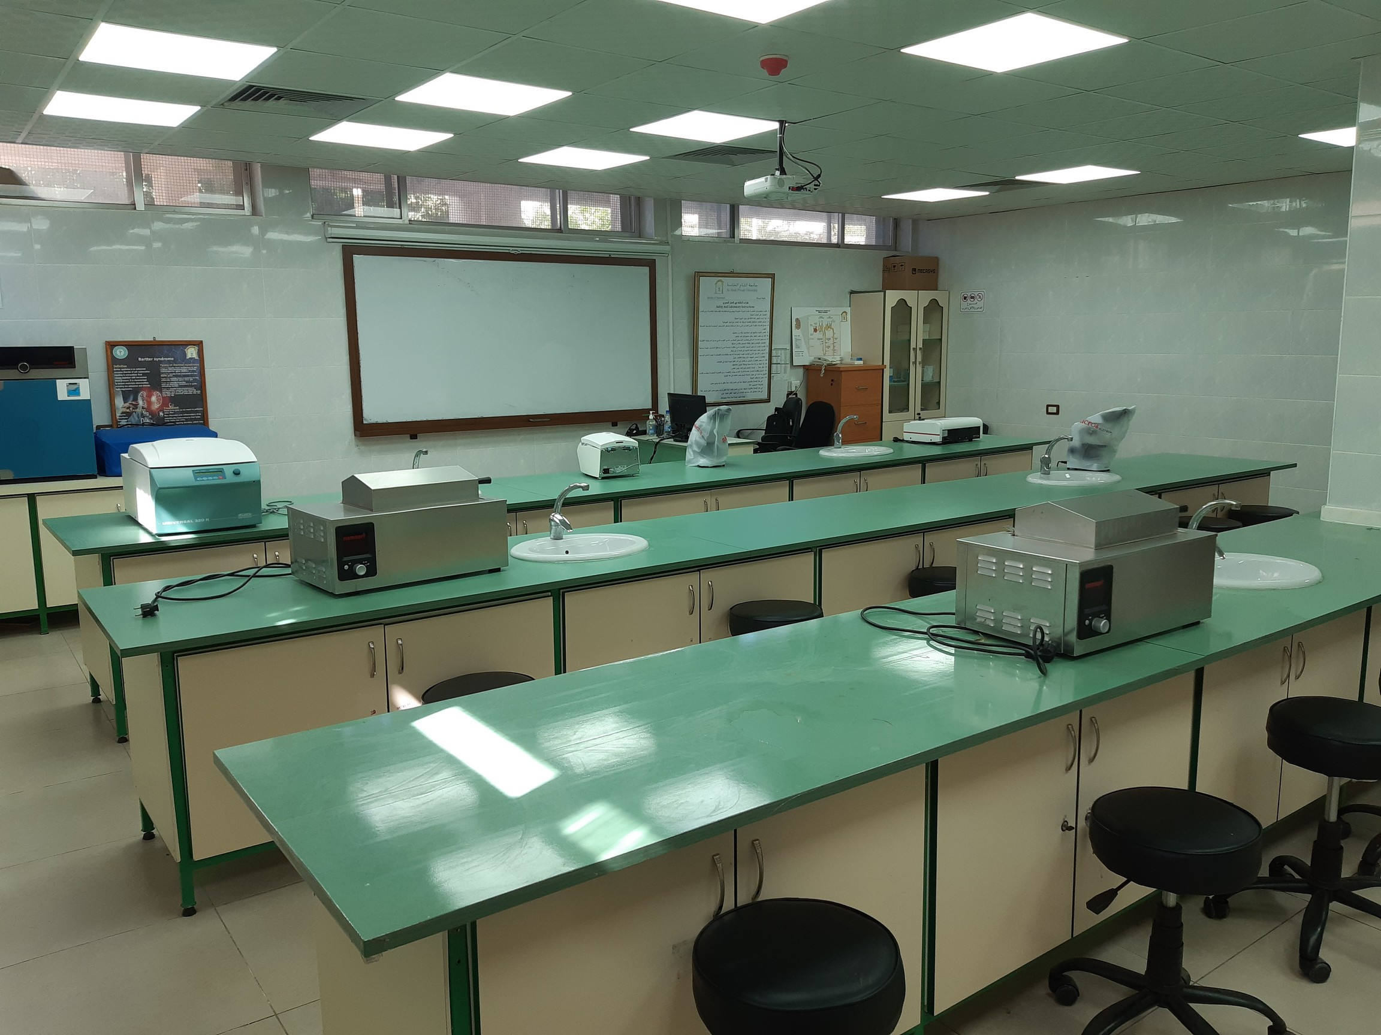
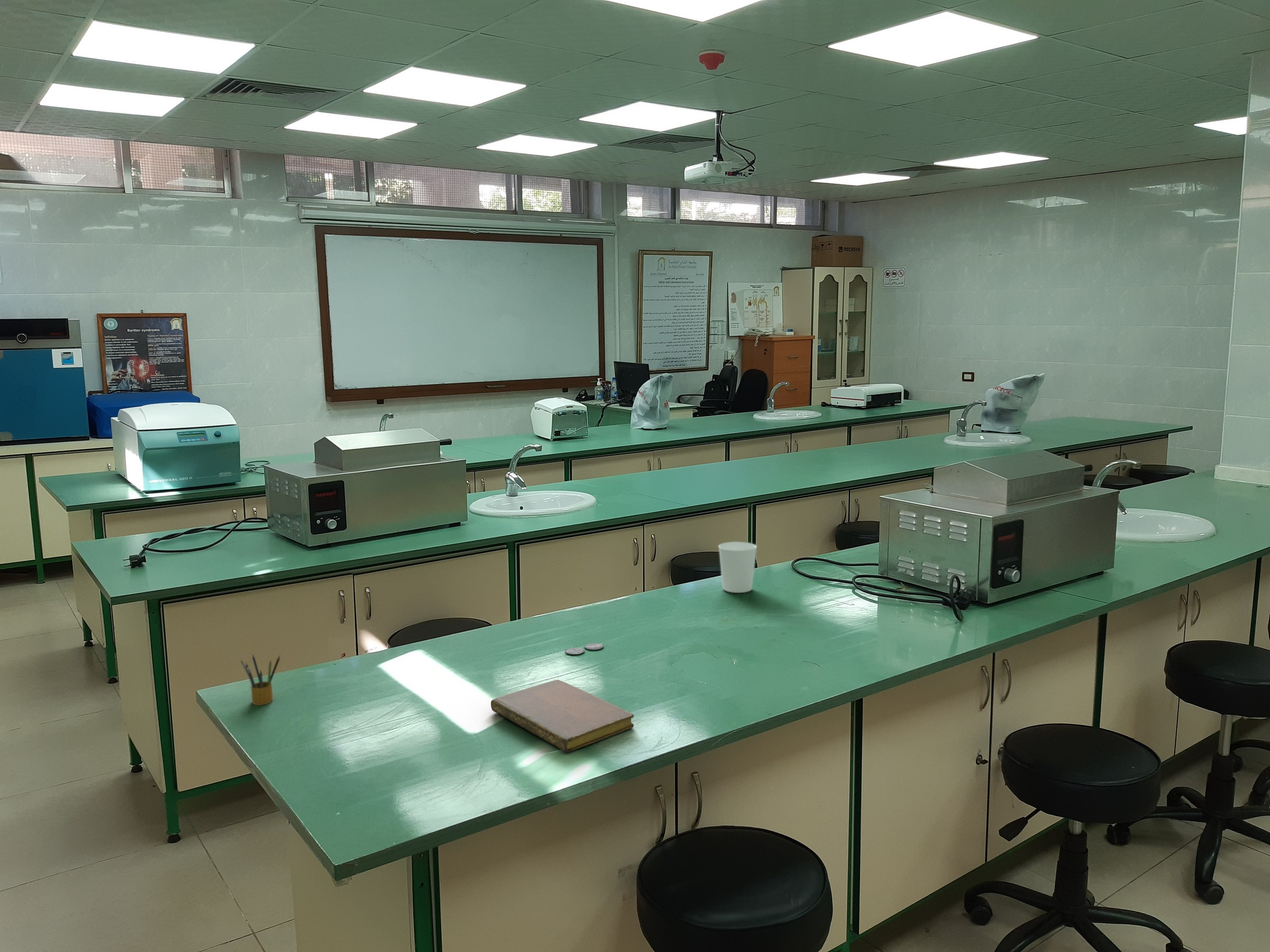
+ pencil box (262, 680)
+ notebook (561, 713)
+ petri dish (585, 647)
+ paper cup (737, 567)
